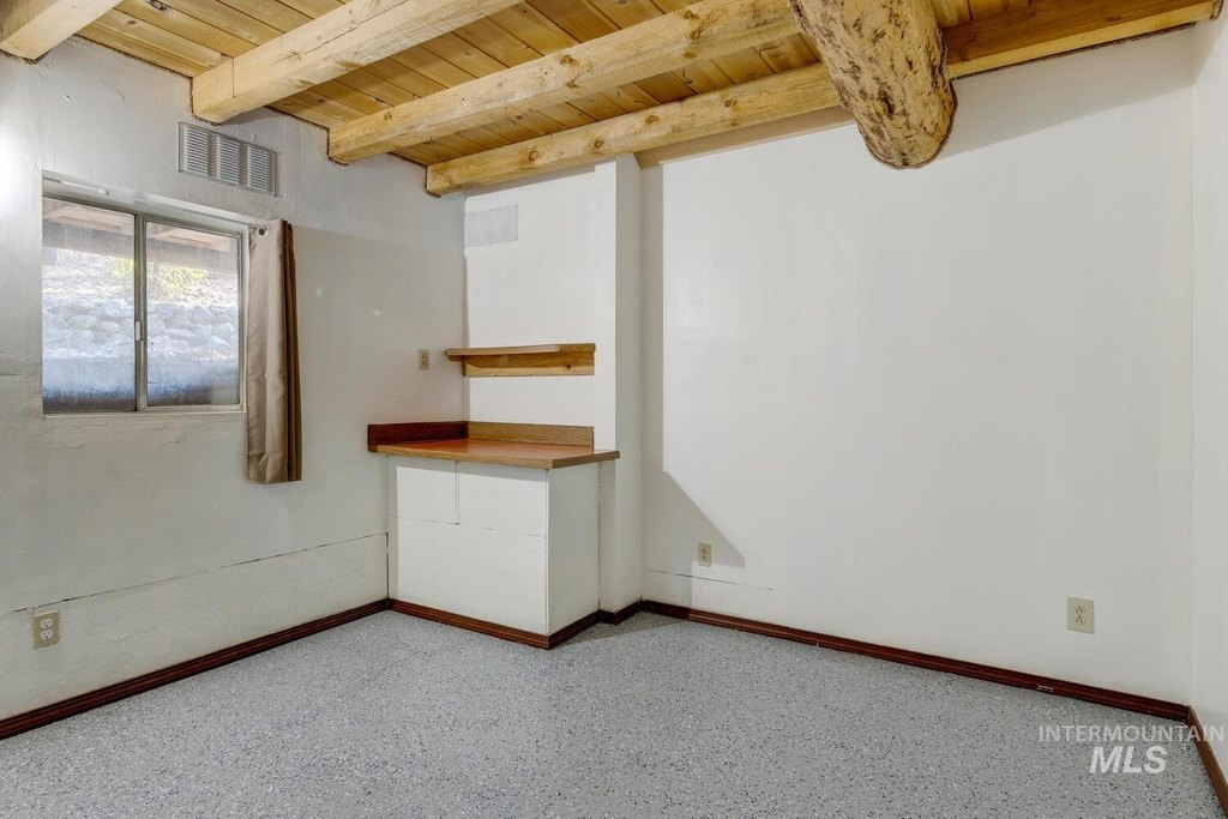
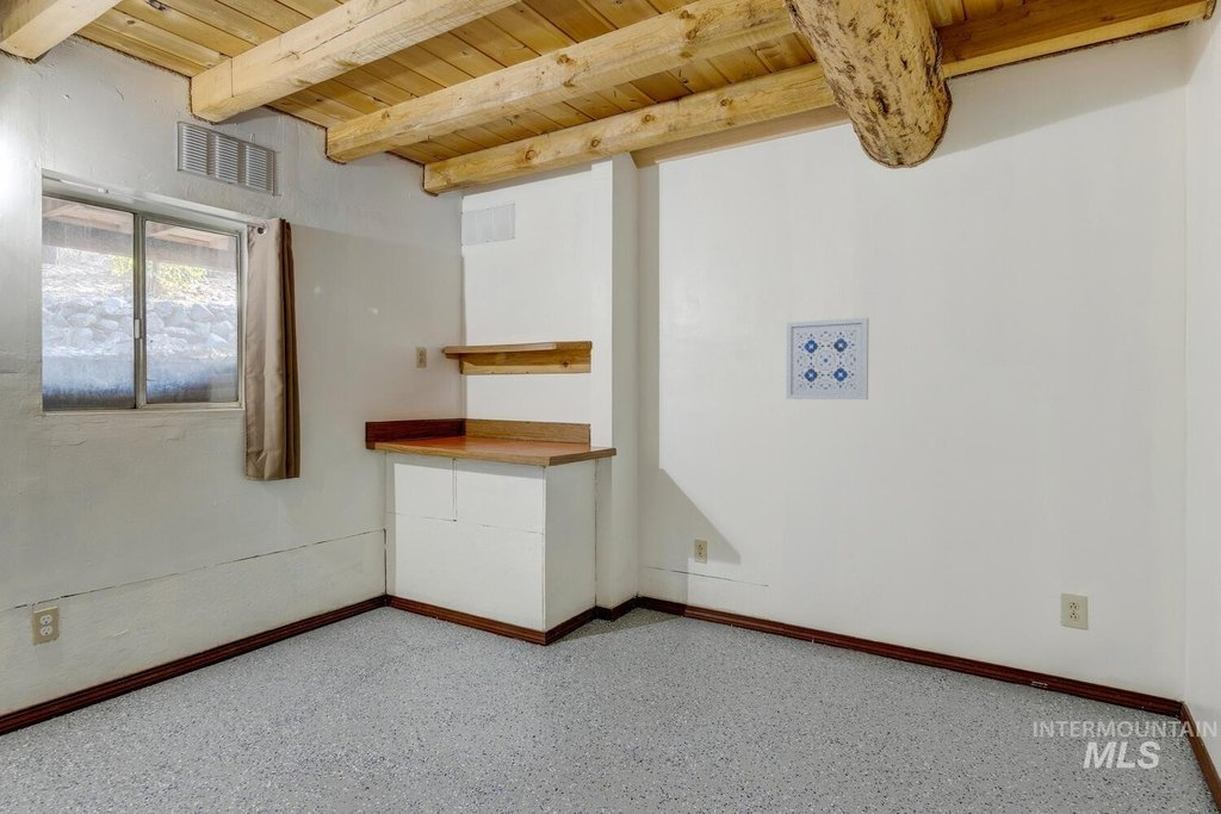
+ wall art (825, 360)
